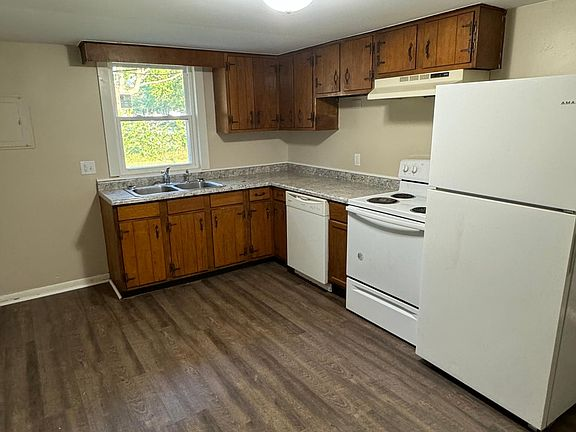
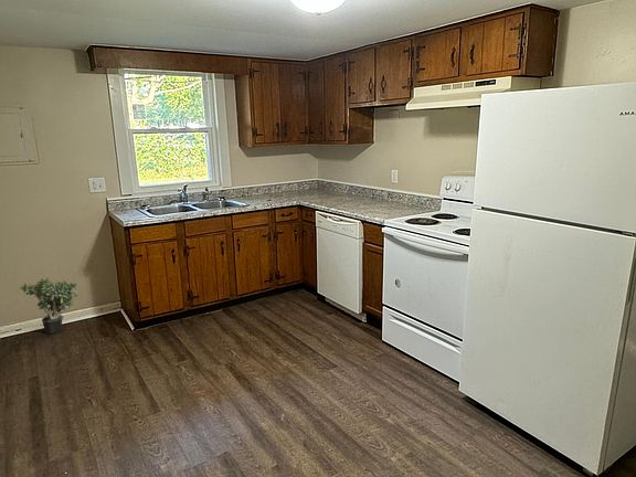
+ potted plant (51, 305)
